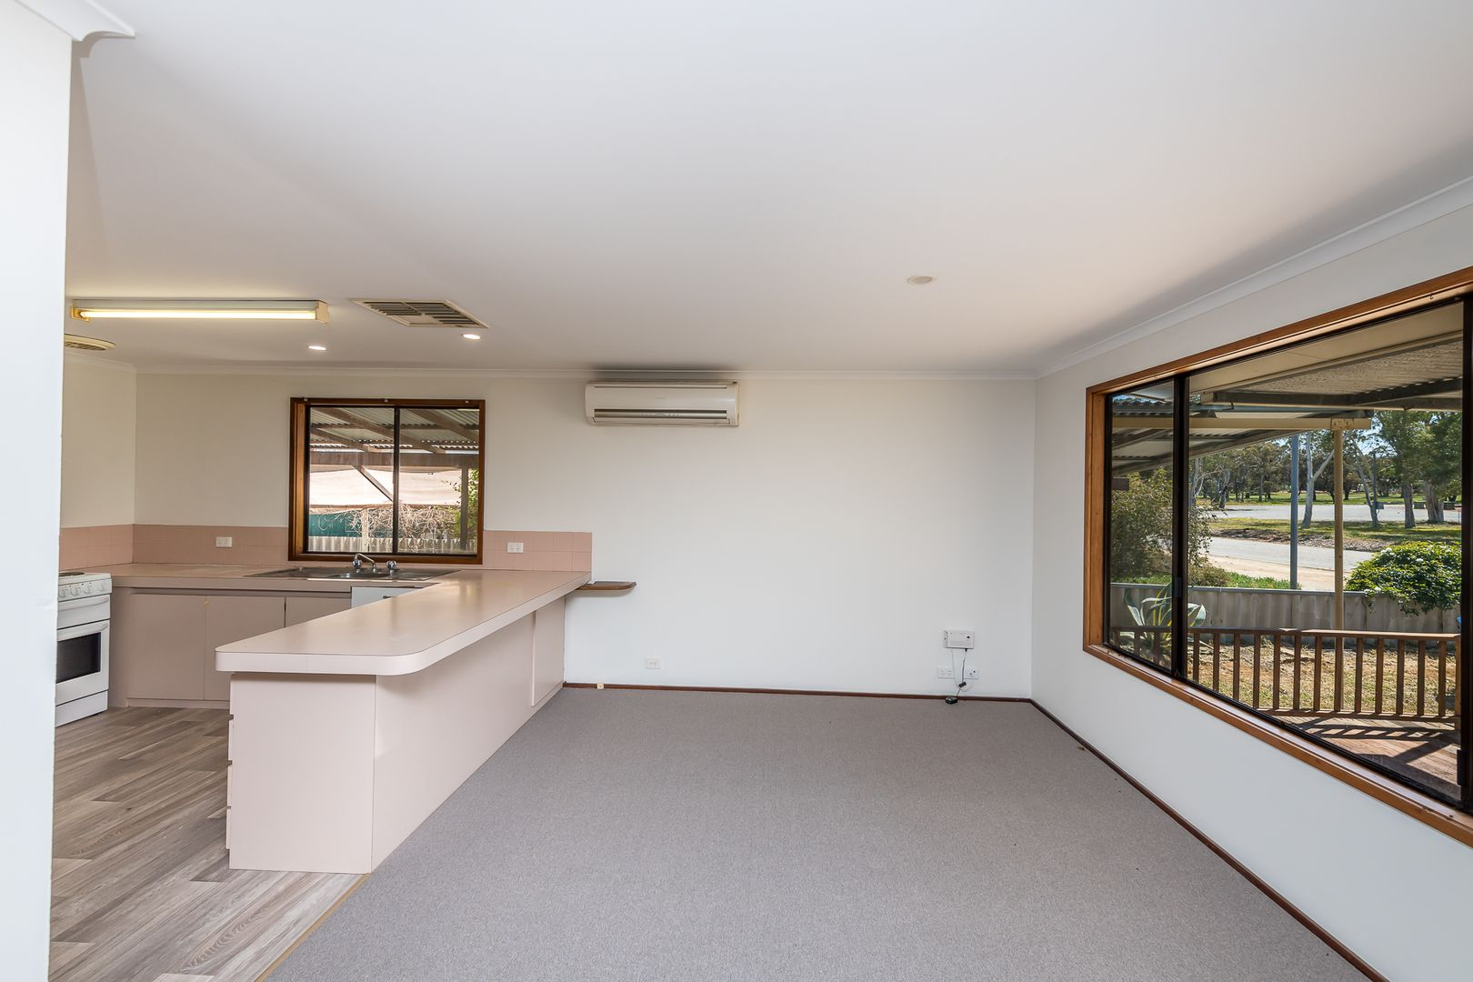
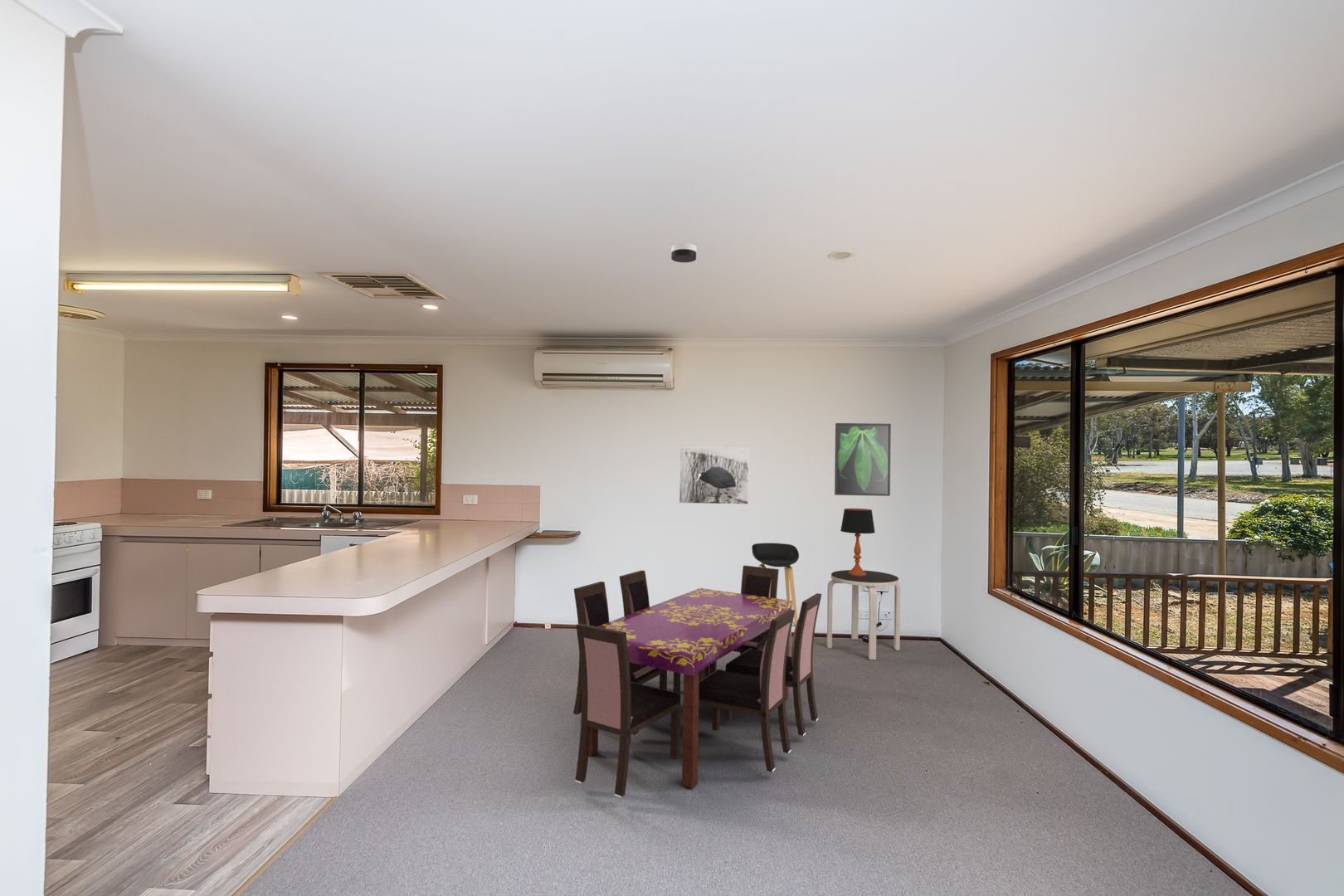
+ side table (858, 611)
+ dining table (696, 656)
+ smoke detector (684, 252)
+ table lamp (857, 542)
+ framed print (862, 459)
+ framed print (713, 475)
+ stool (786, 592)
